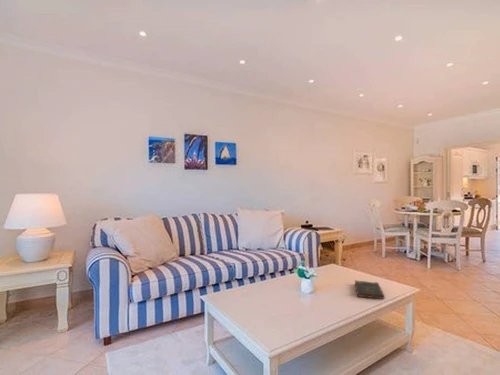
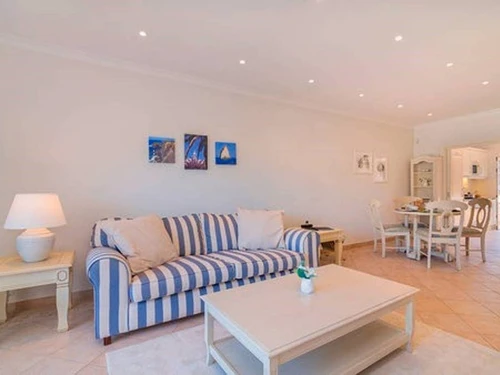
- bible (368, 289)
